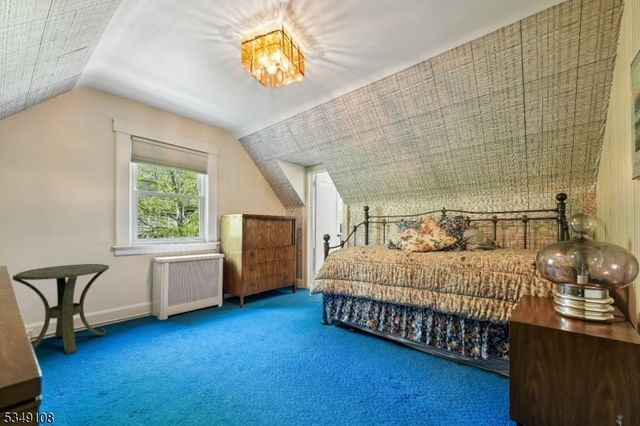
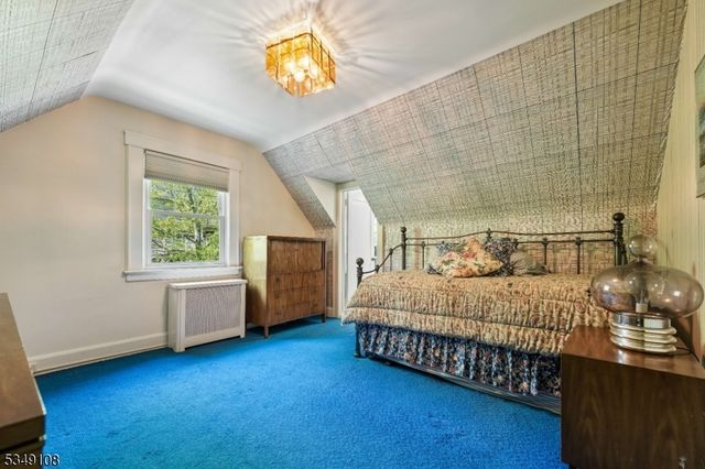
- side table (65, 306)
